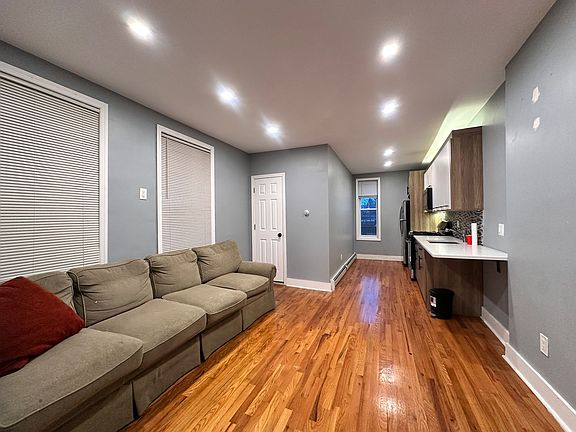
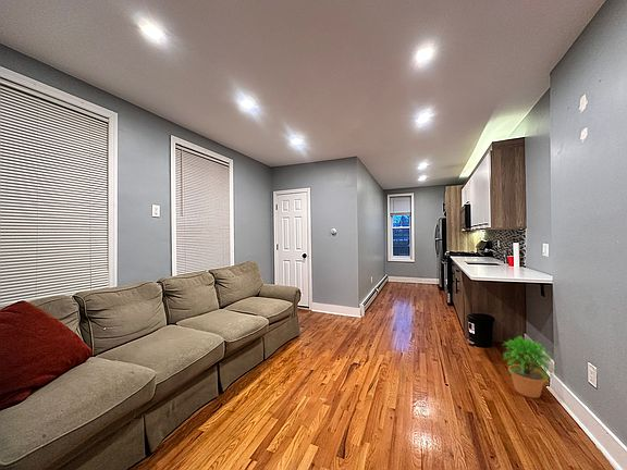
+ potted plant (527, 363)
